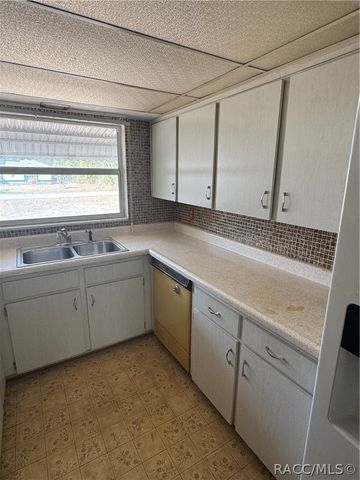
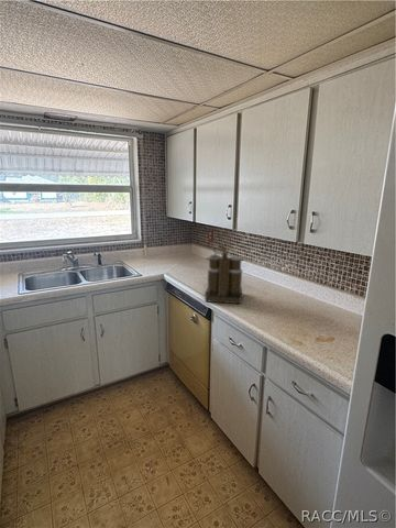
+ coffee maker (224, 270)
